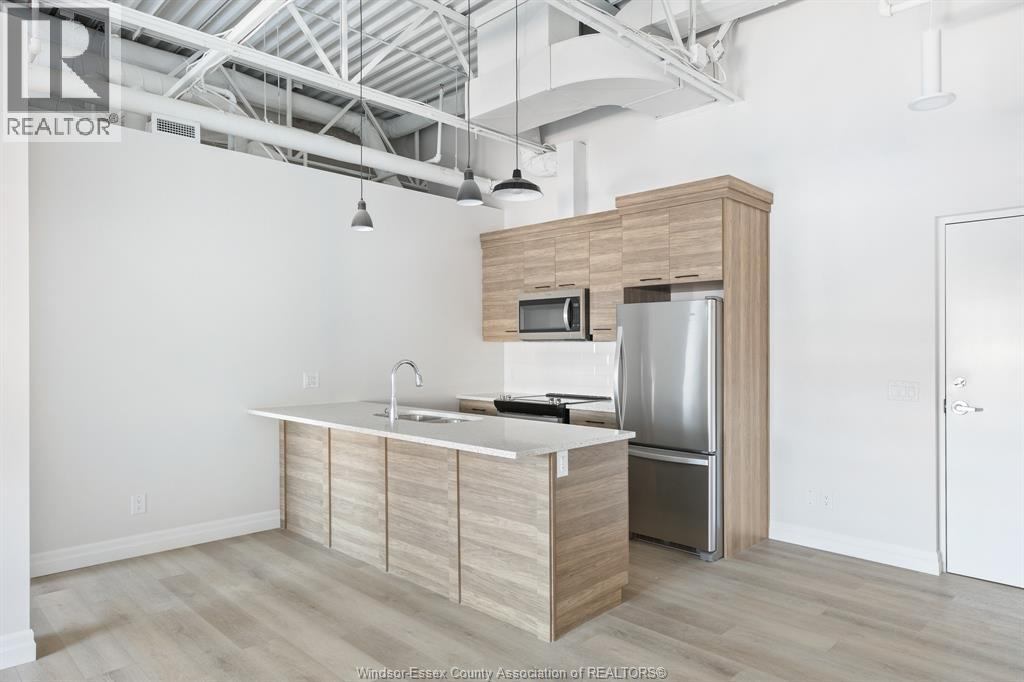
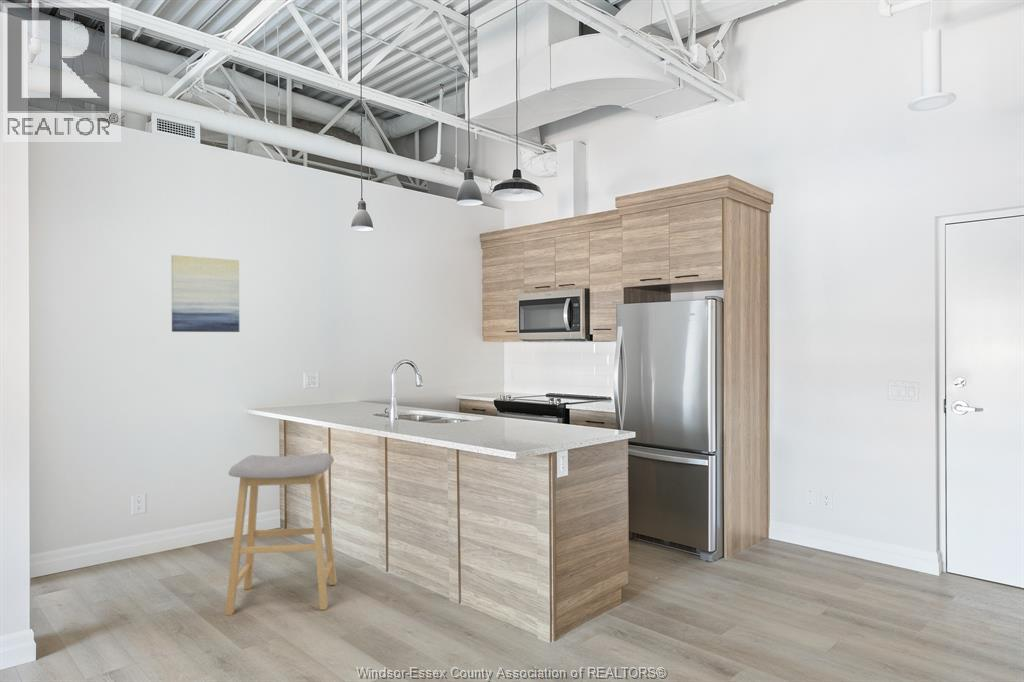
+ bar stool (284, 529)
+ wall art (206, 294)
